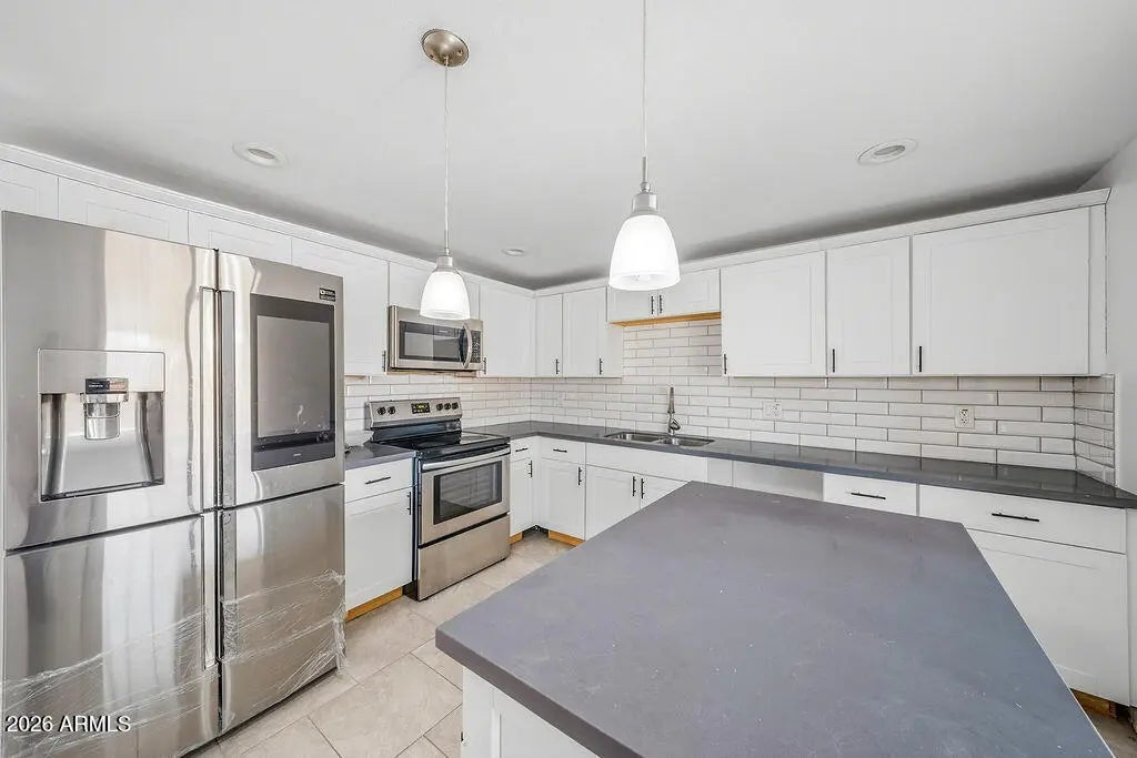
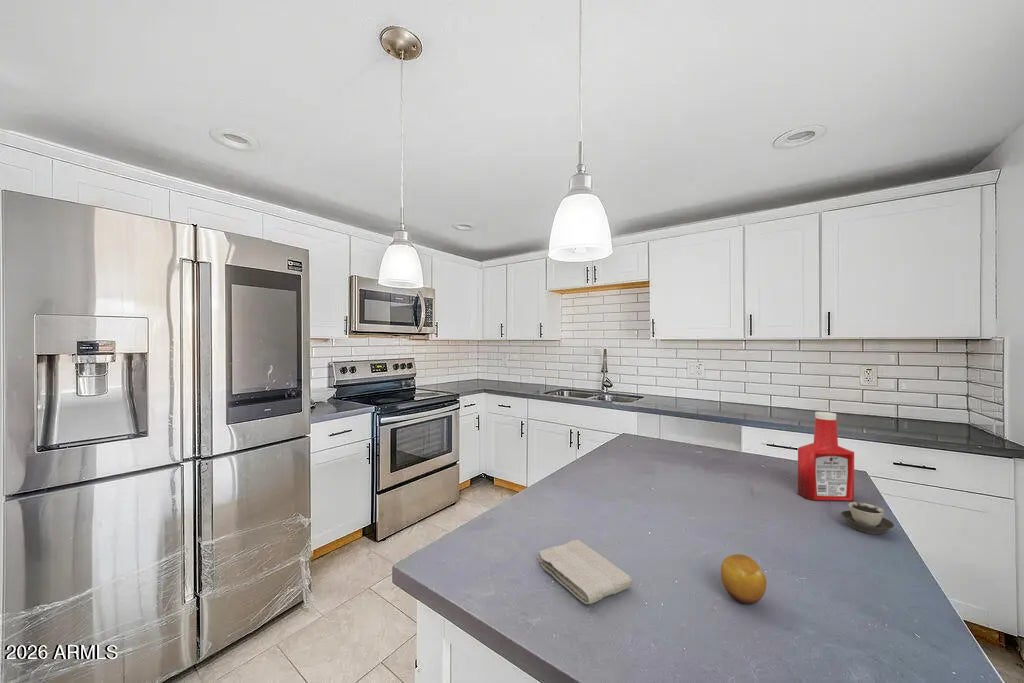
+ fruit (742, 577)
+ cup (866, 517)
+ soap bottle (825, 454)
+ washcloth (581, 567)
